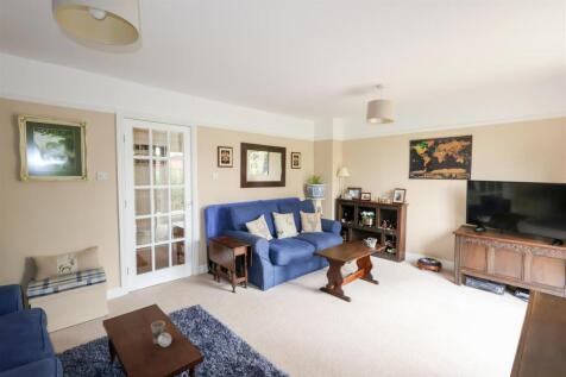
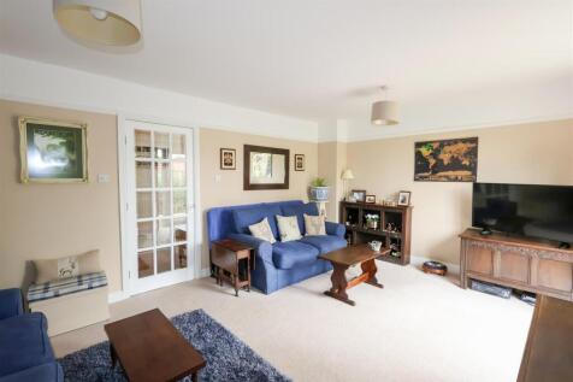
- cup (161, 333)
